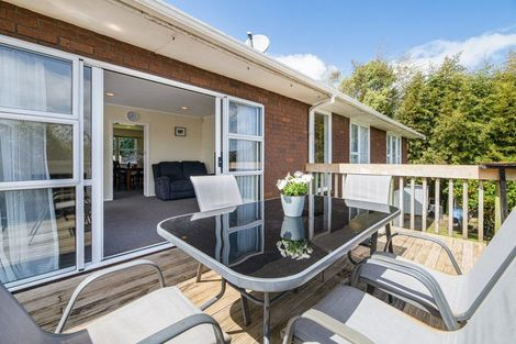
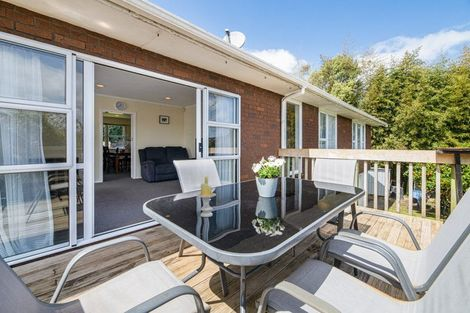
+ candle (206, 195)
